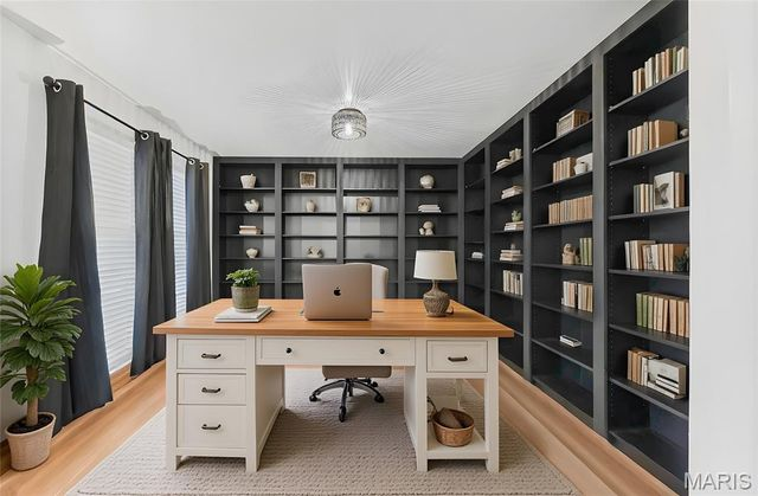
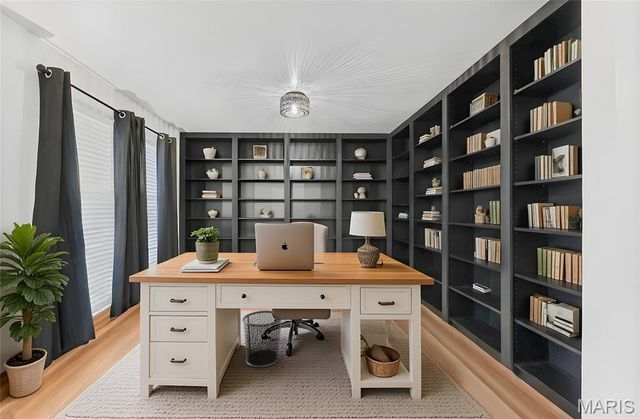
+ waste bin (262, 338)
